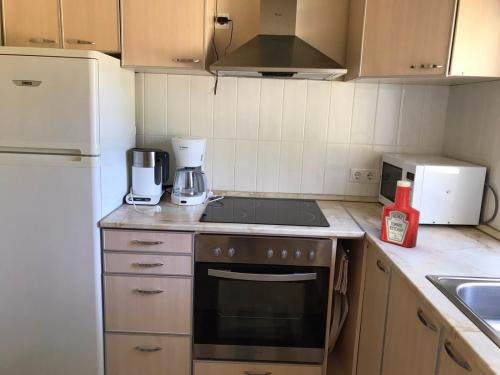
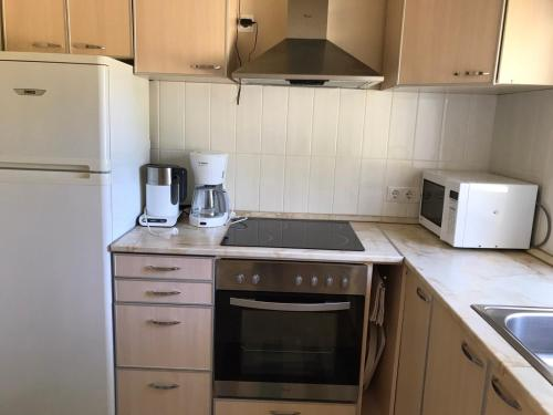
- soap bottle (400, 212)
